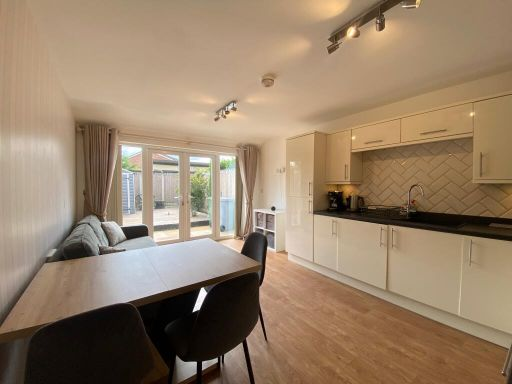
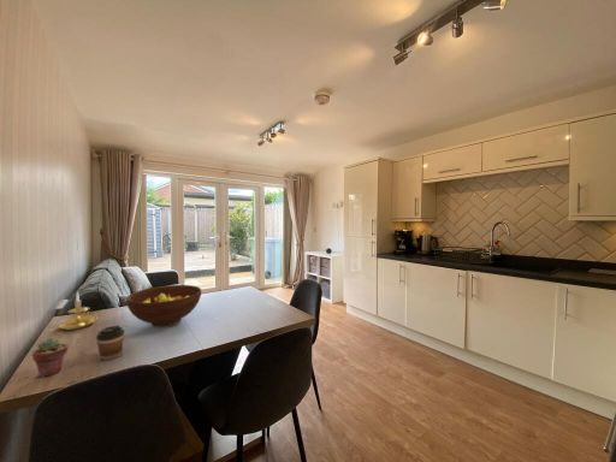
+ candle holder (79, 307)
+ coffee cup (111, 340)
+ fruit bowl (166, 307)
+ potted succulent (51, 355)
